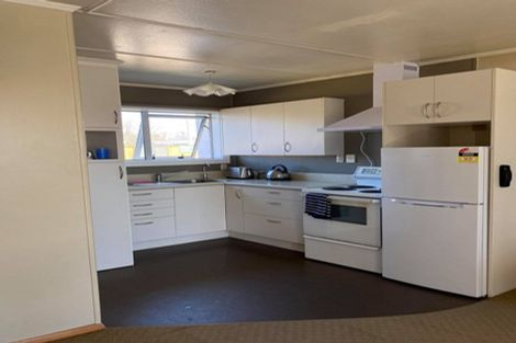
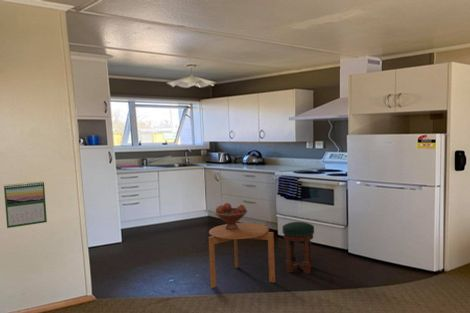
+ calendar (25, 203)
+ stool (303, 248)
+ side table (237, 252)
+ fruit bowl (231, 216)
